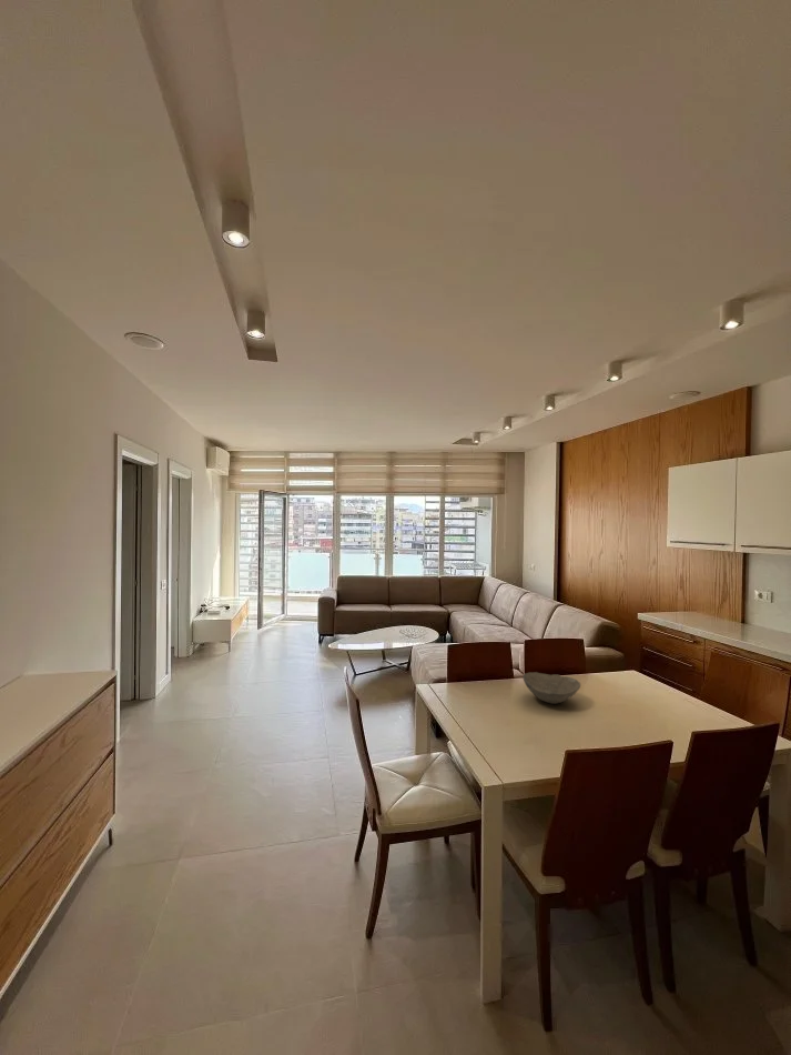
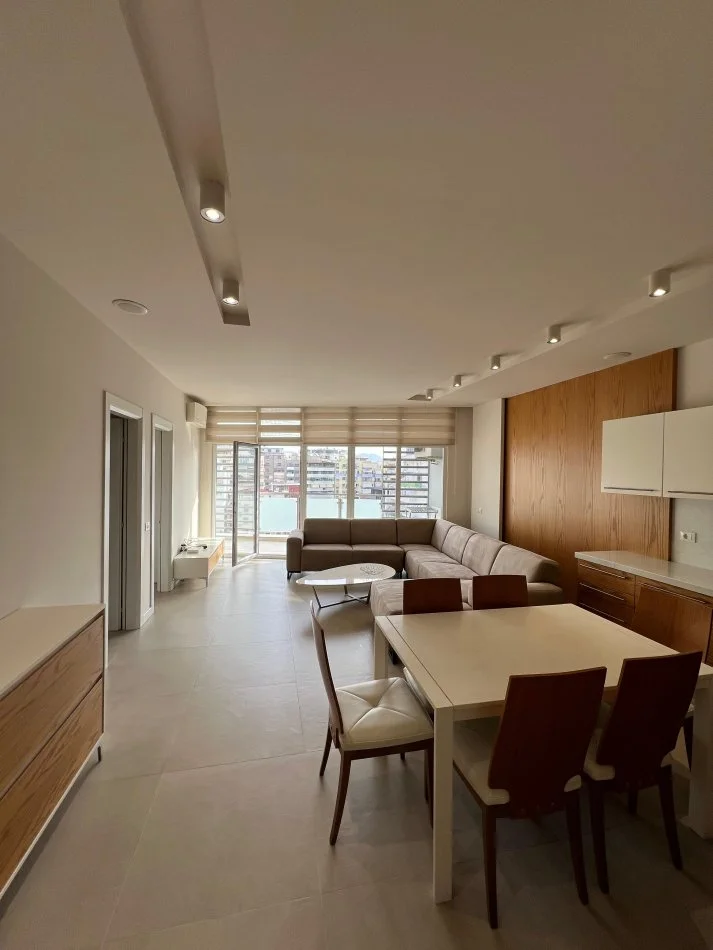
- bowl (550, 689)
